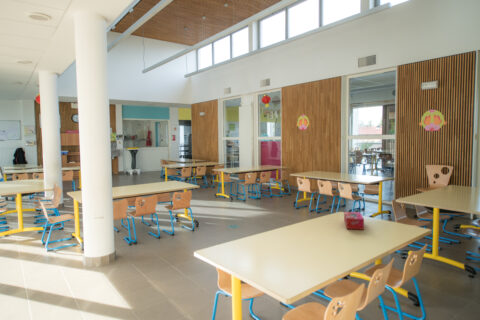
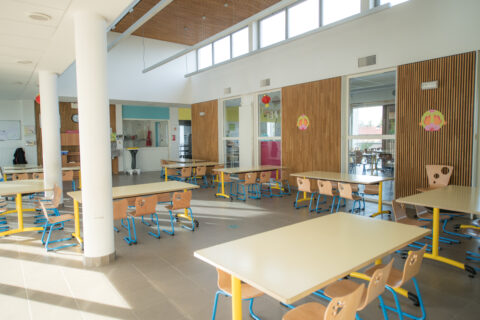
- tissue box (353, 220)
